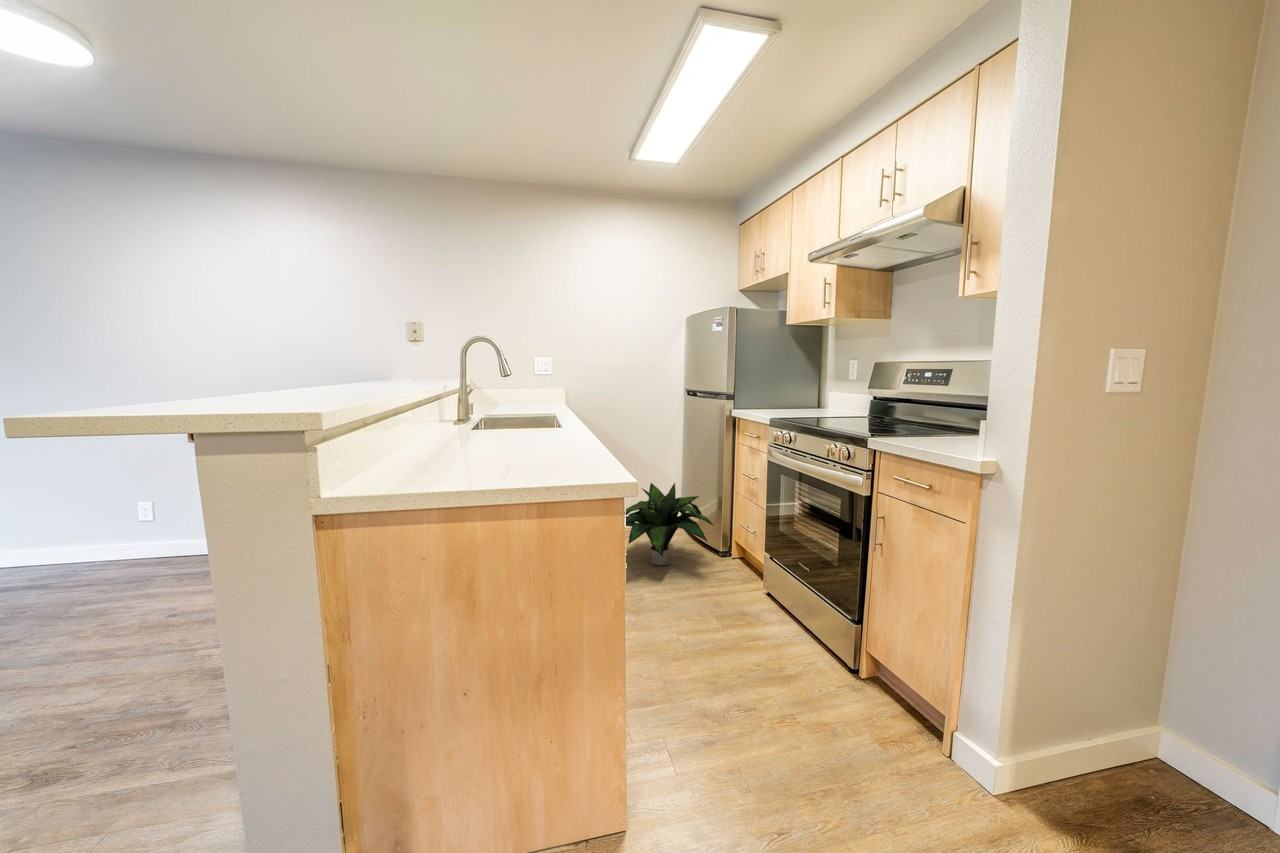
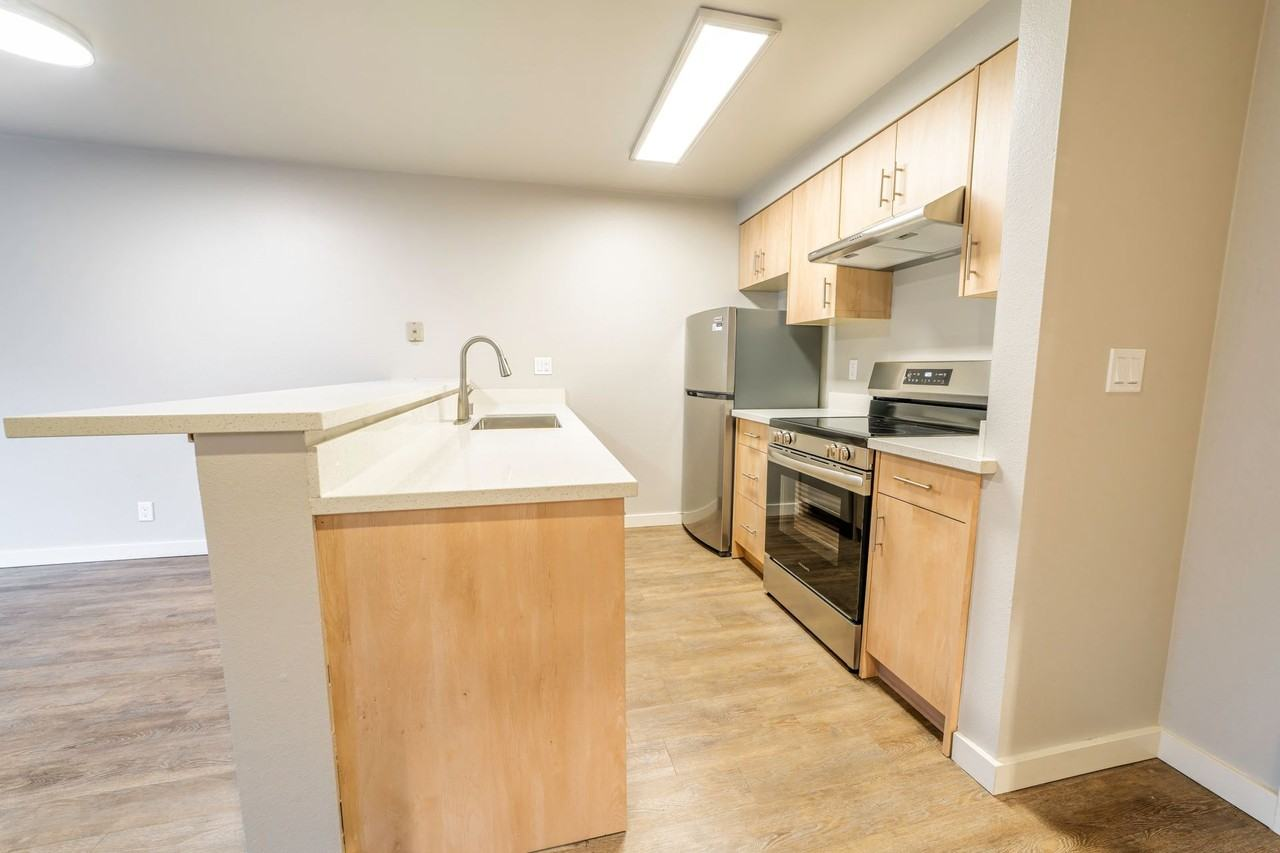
- potted plant (660, 523)
